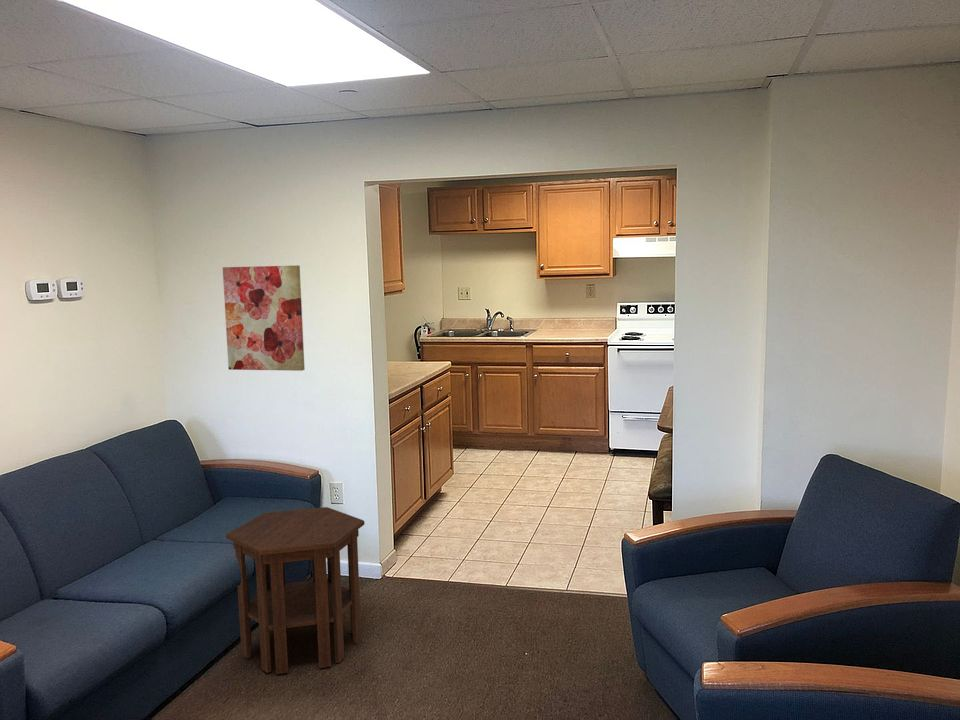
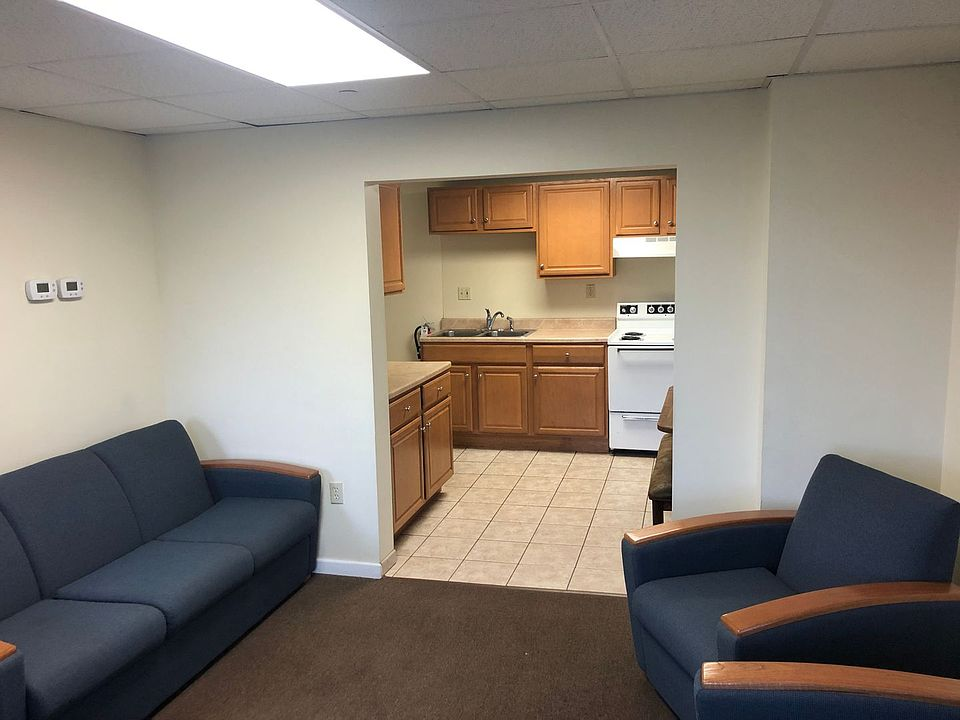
- side table (299, 586)
- wall art (263, 318)
